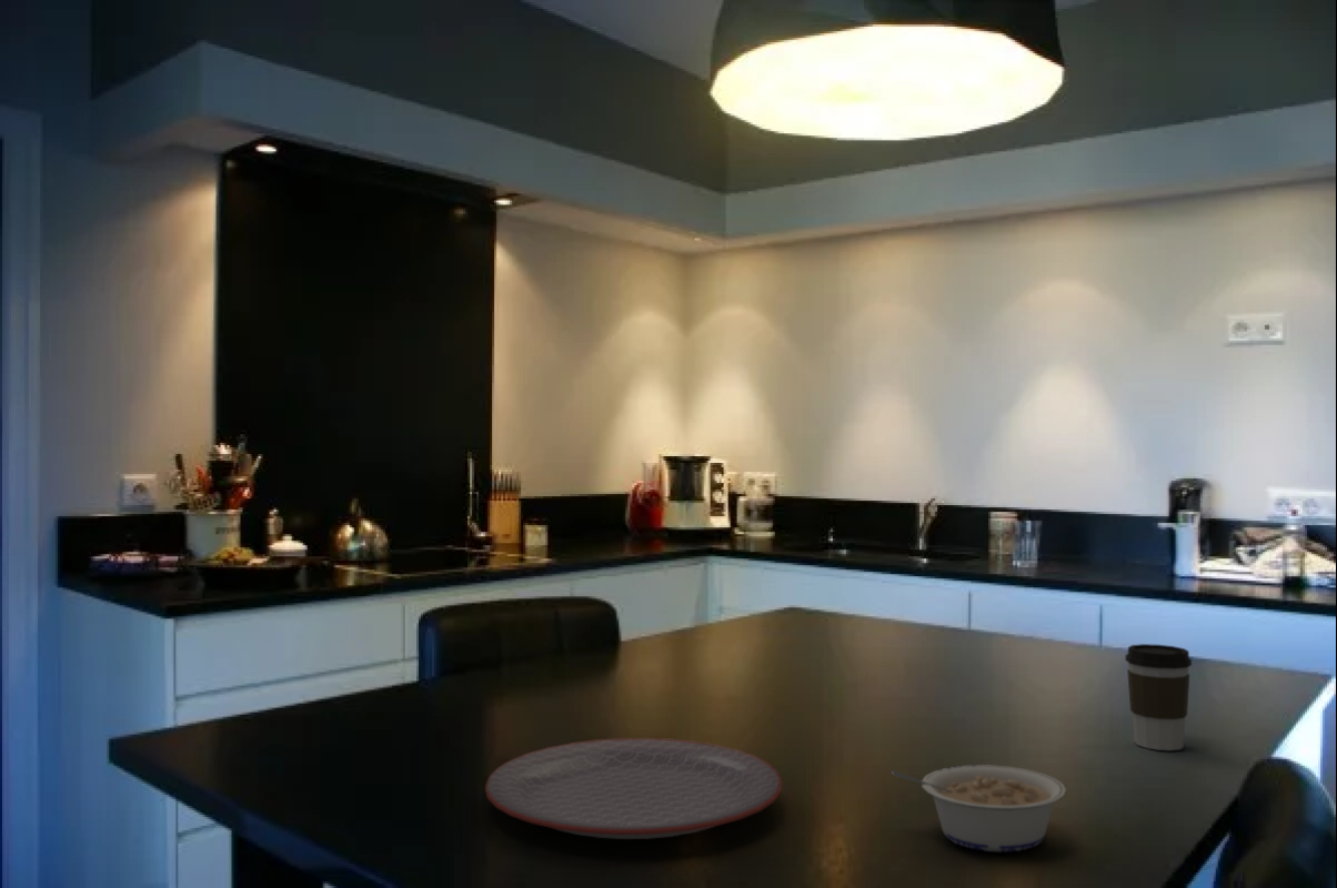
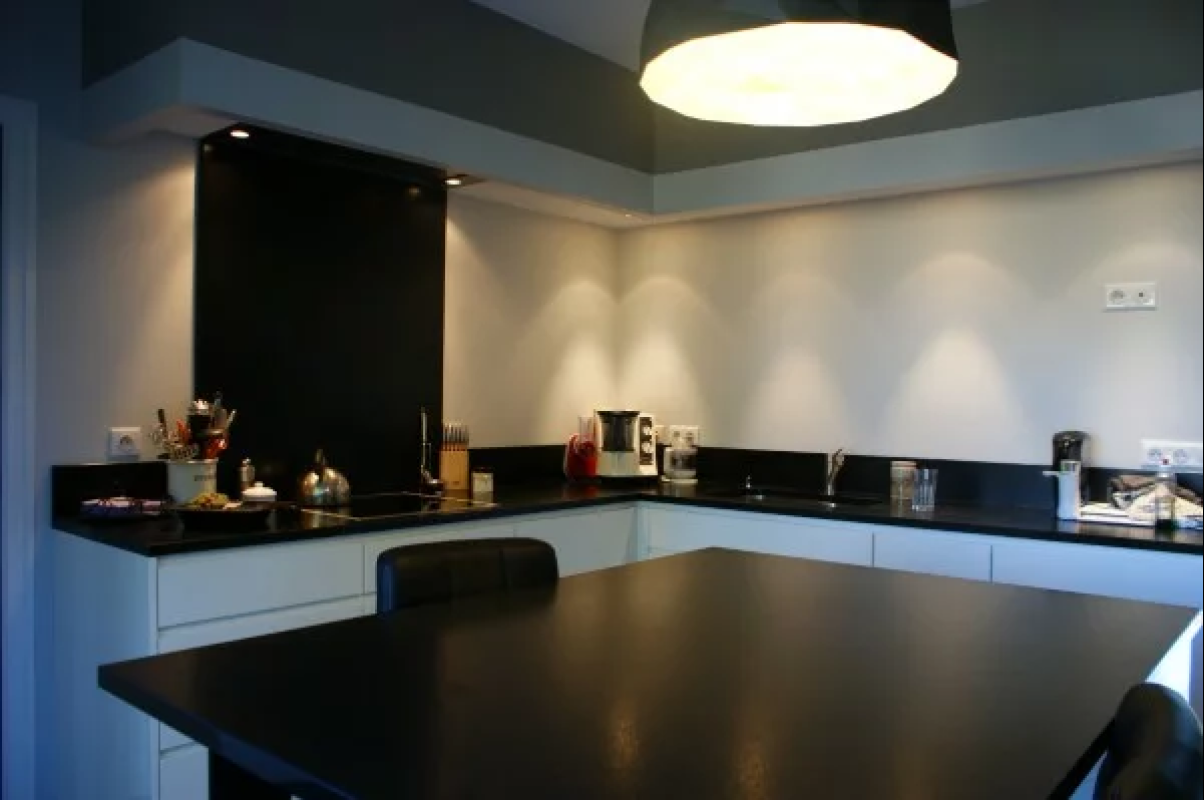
- coffee cup (1158, 696)
- legume (988, 806)
- plate (634, 789)
